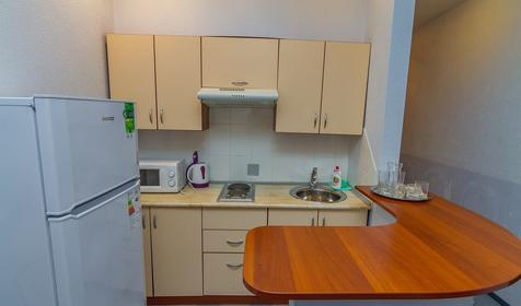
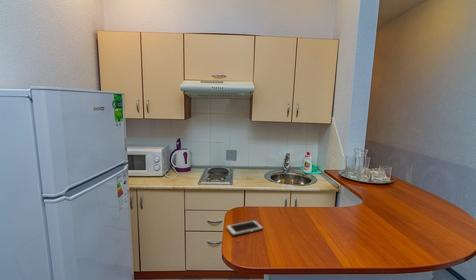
+ cell phone (244, 227)
